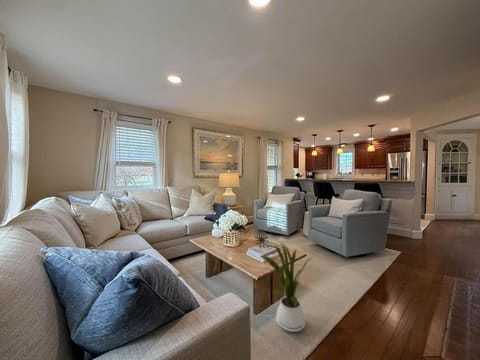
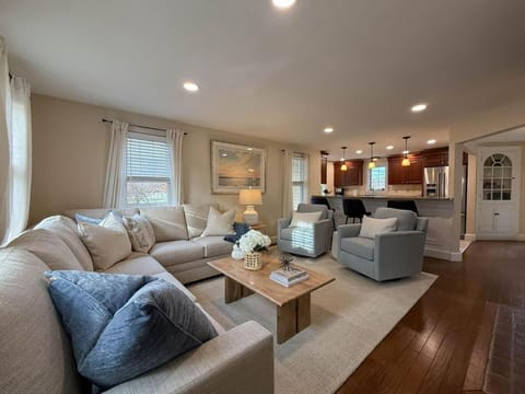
- house plant (287, 281)
